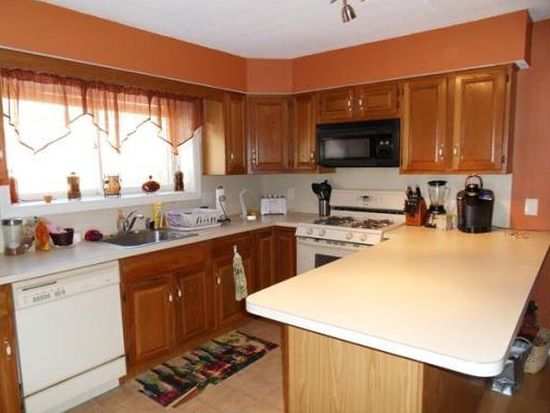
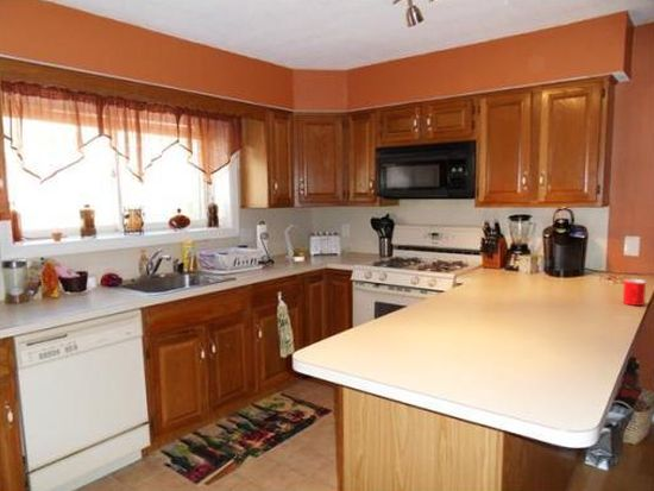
+ cup (634, 292)
